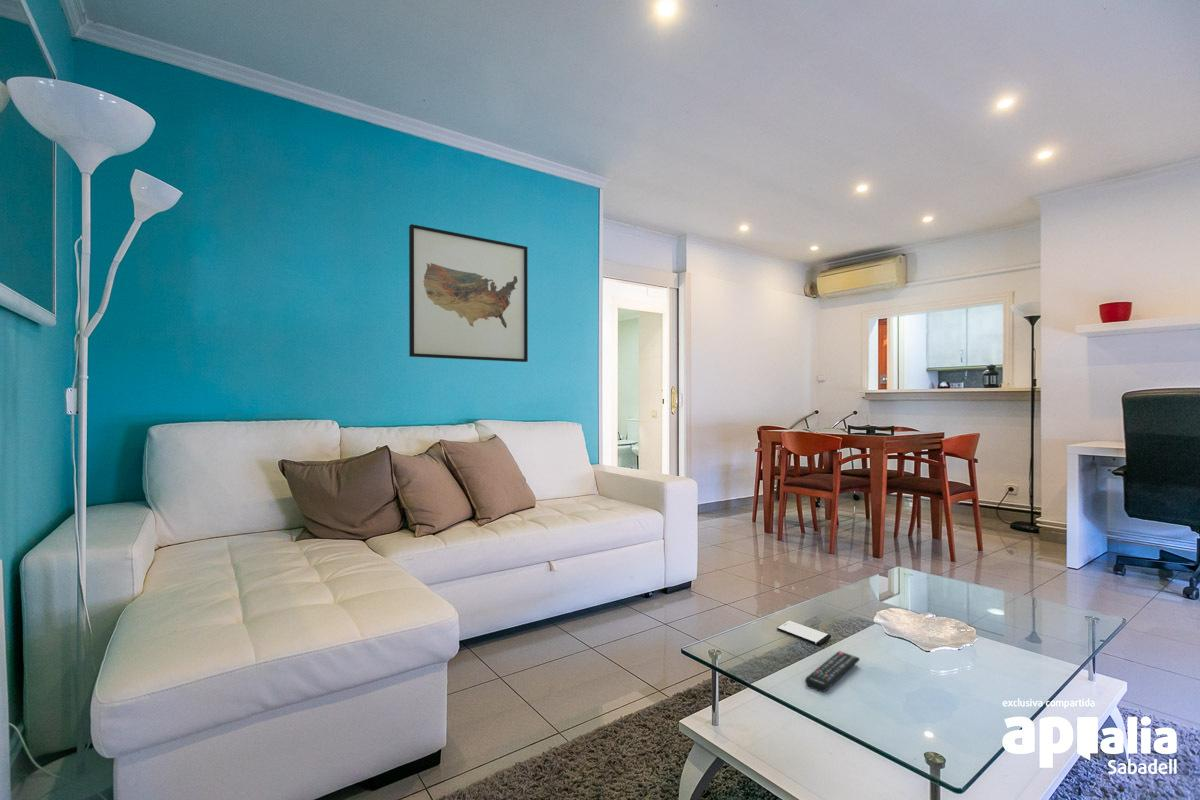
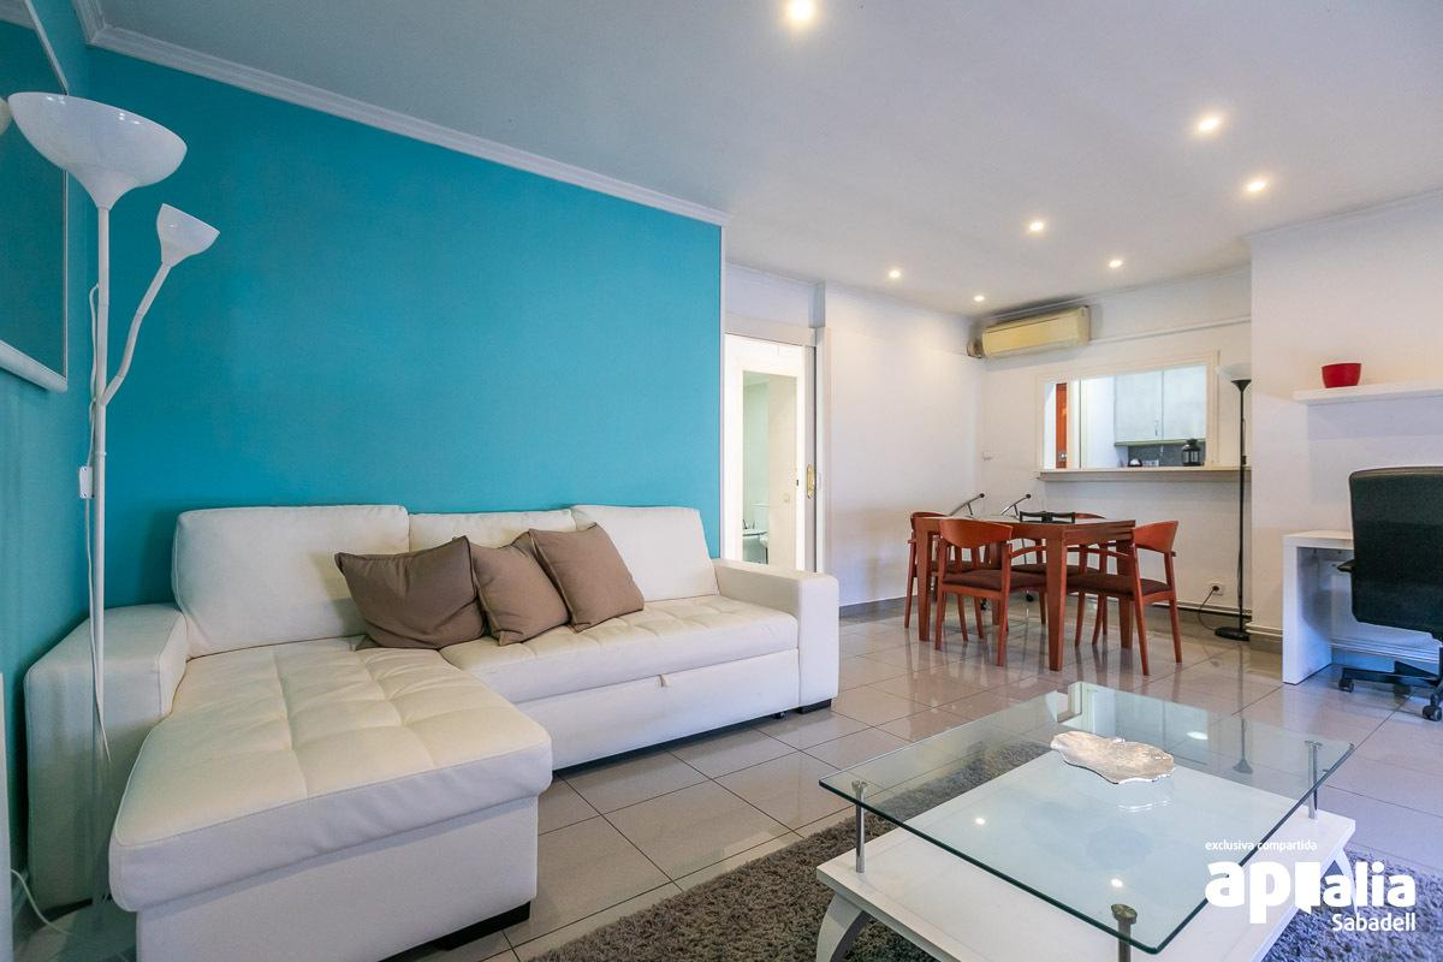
- smartphone (803, 632)
- remote control (833, 670)
- wall art (472, 298)
